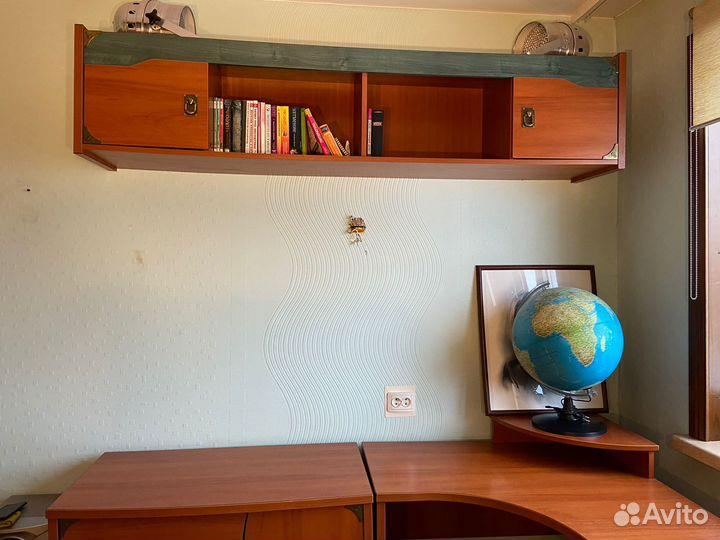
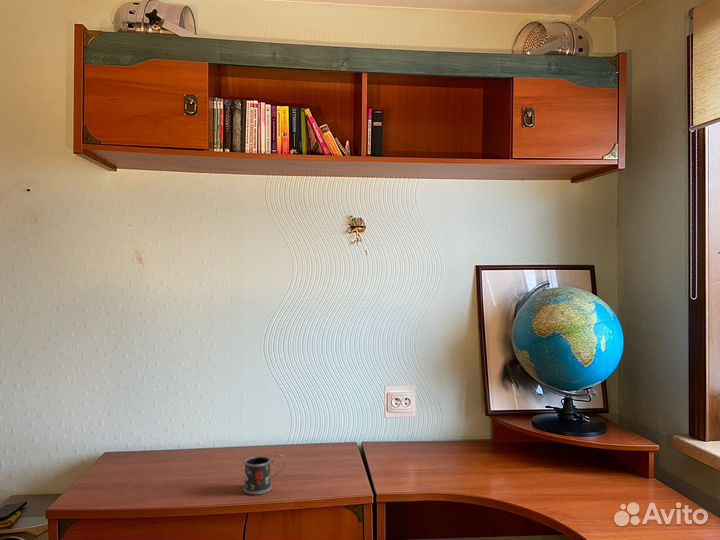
+ mug (264, 471)
